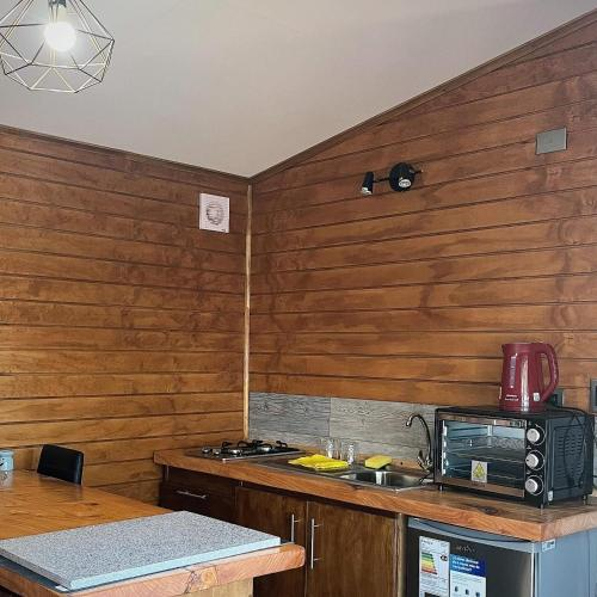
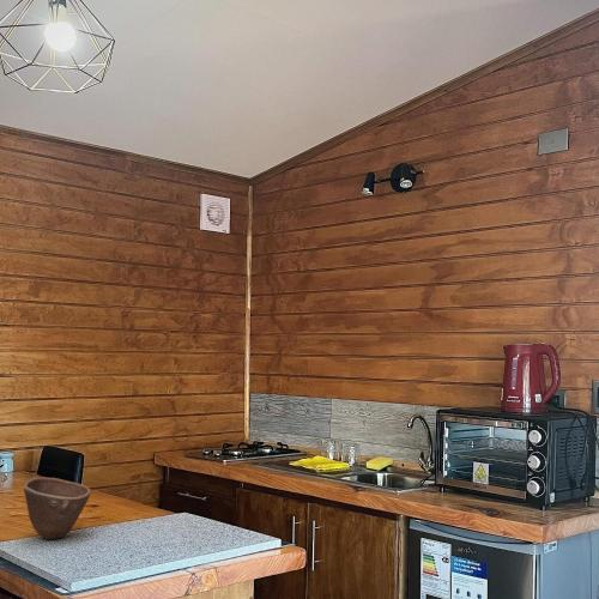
+ bowl (56, 509)
